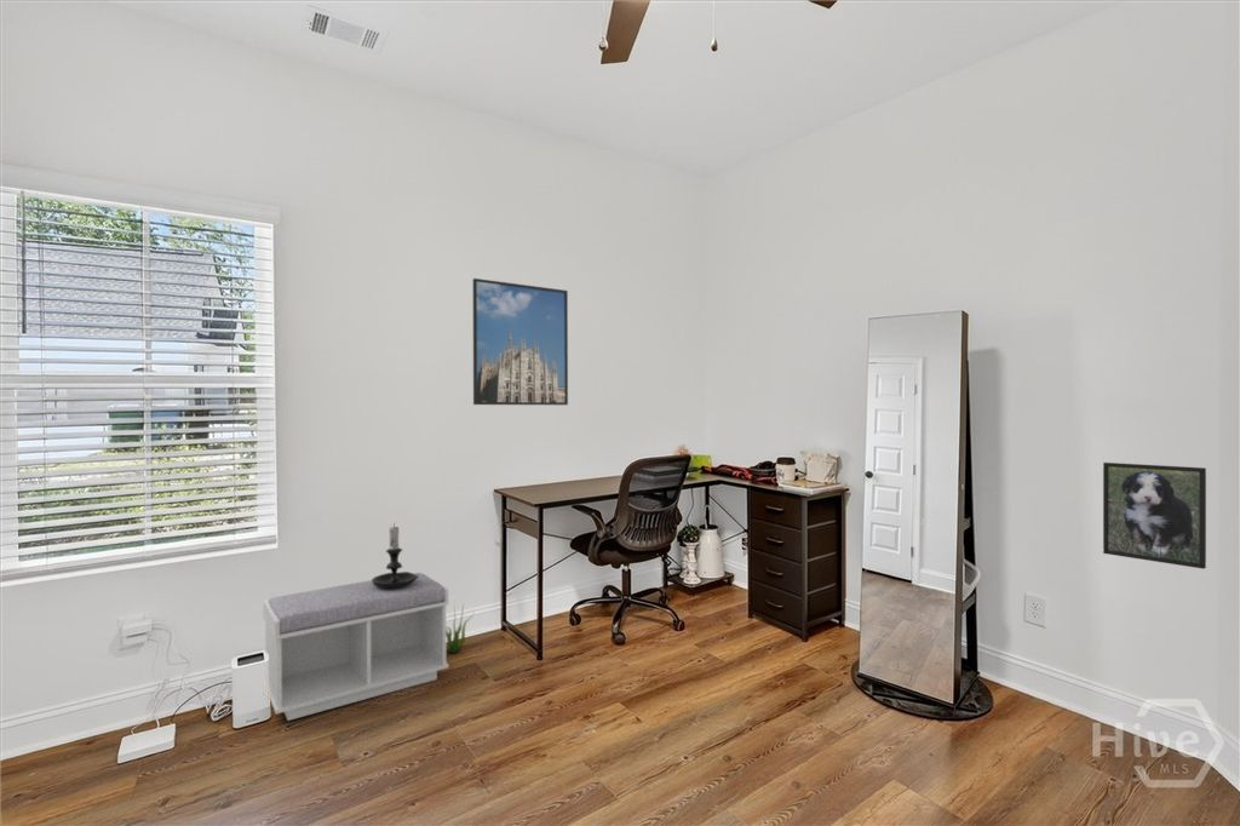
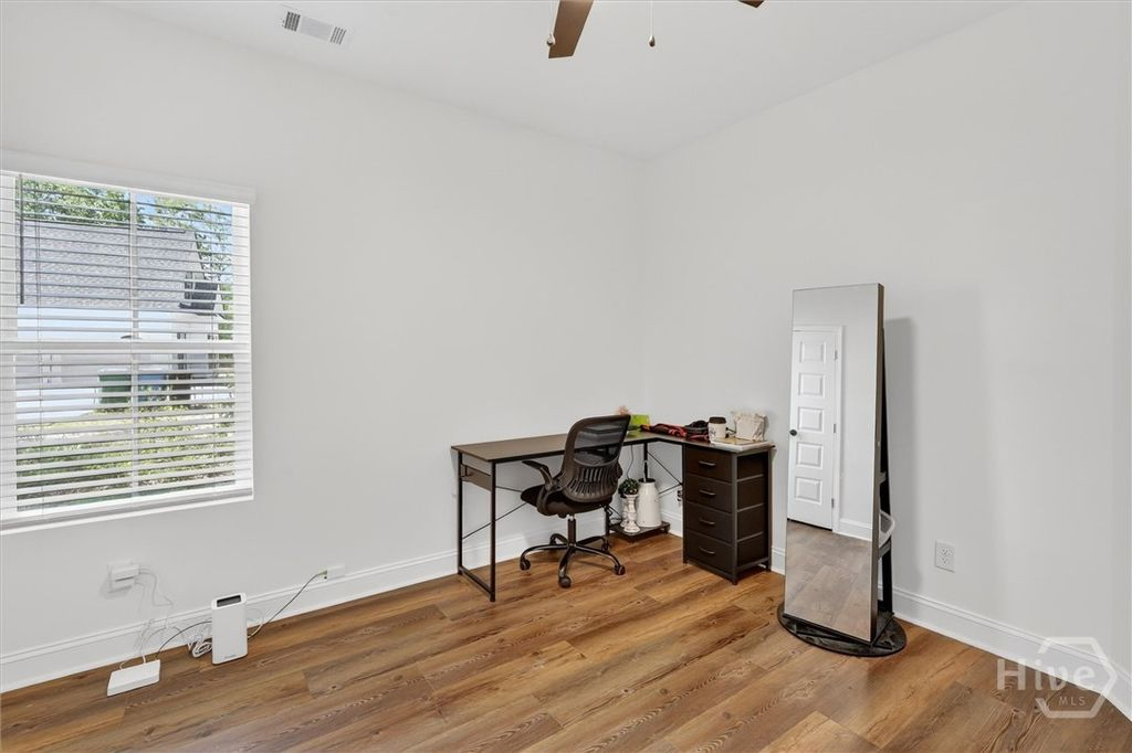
- candle holder (395, 553)
- decorative plant (459, 625)
- bench (358, 637)
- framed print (522, 344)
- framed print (1152, 512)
